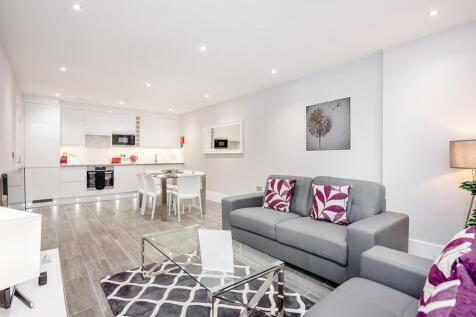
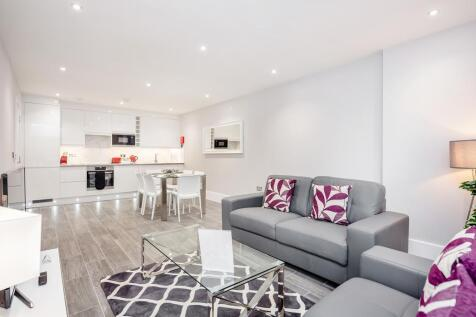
- wall art (326, 126)
